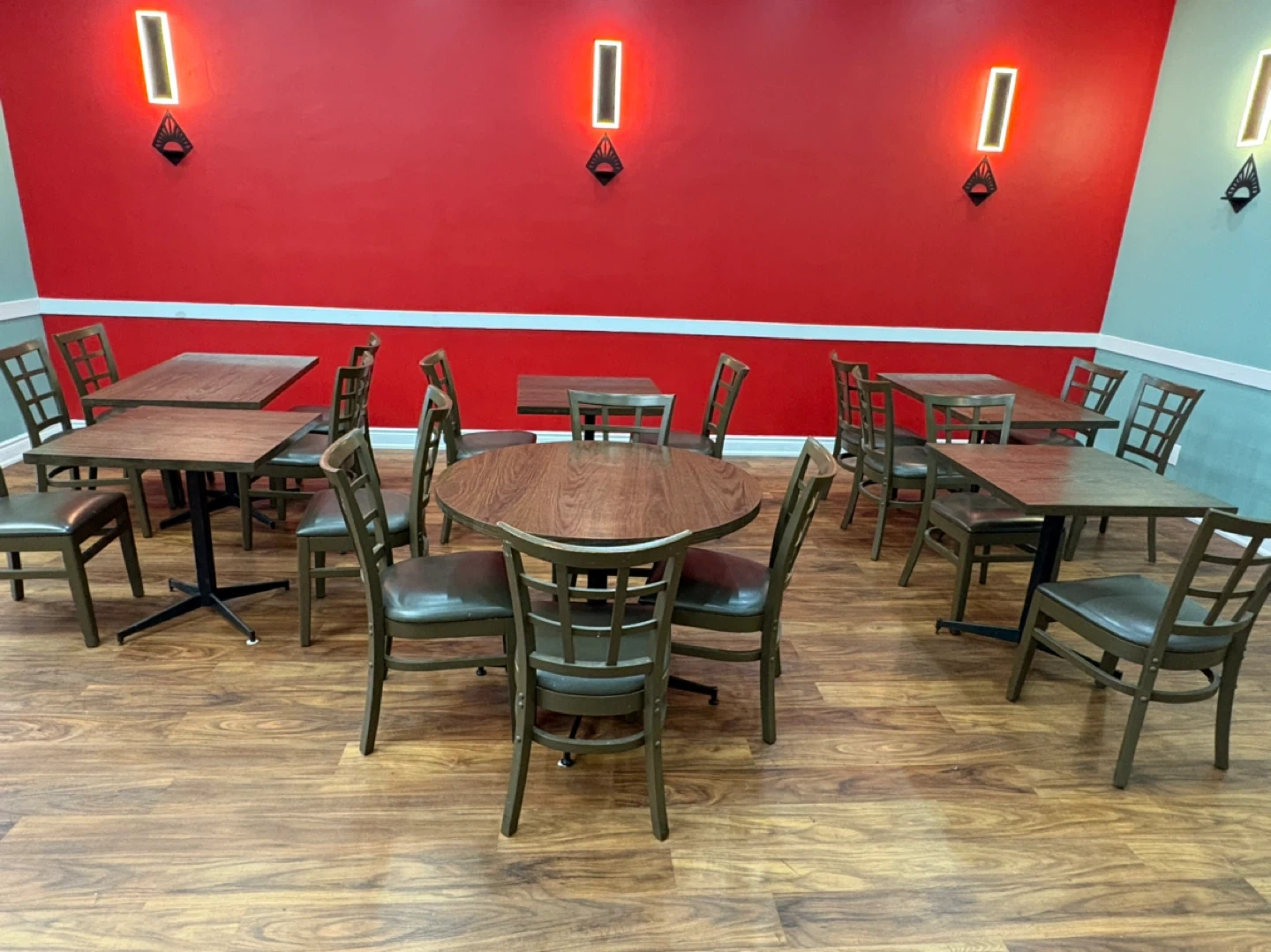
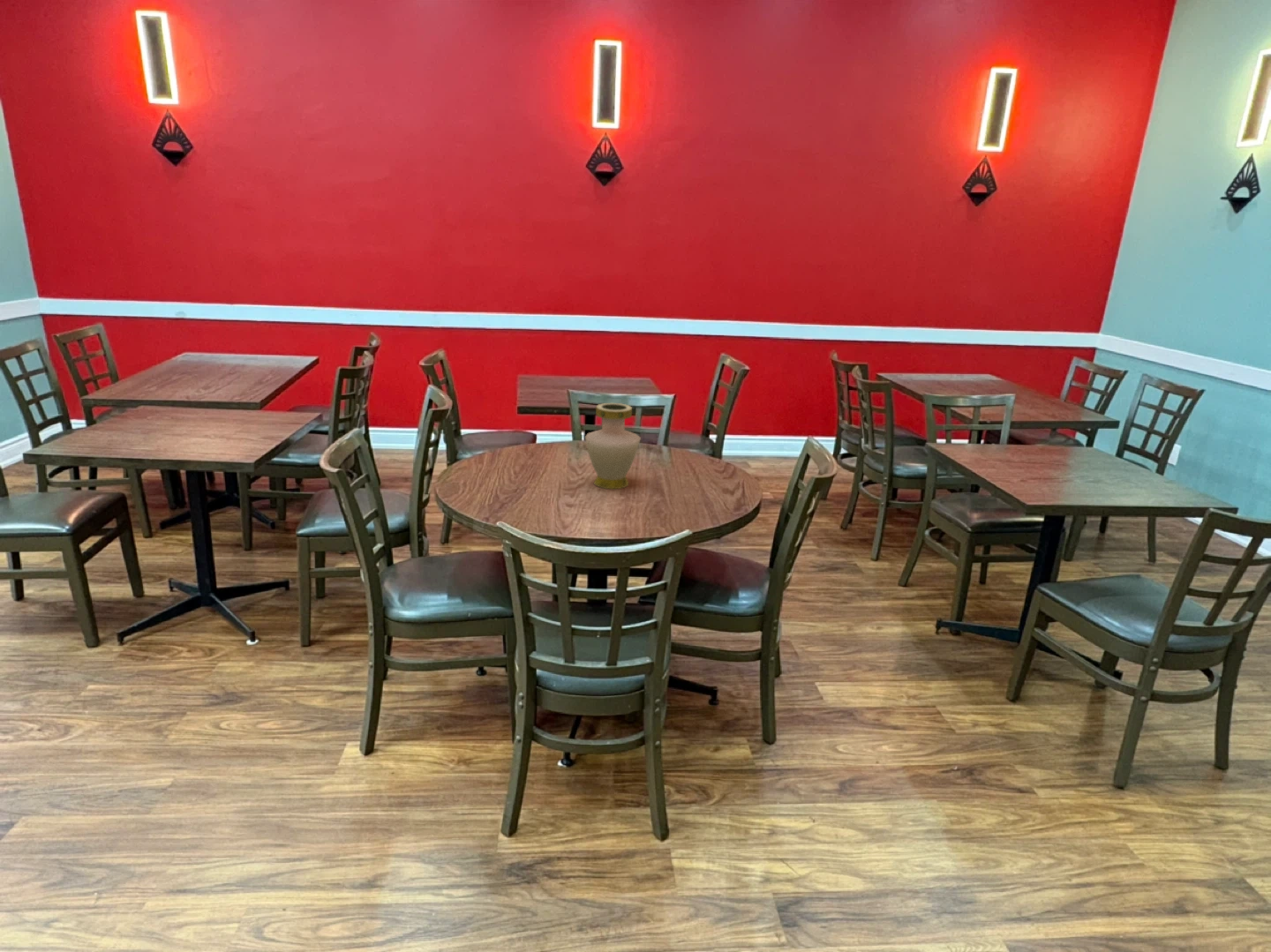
+ vase (613, 446)
